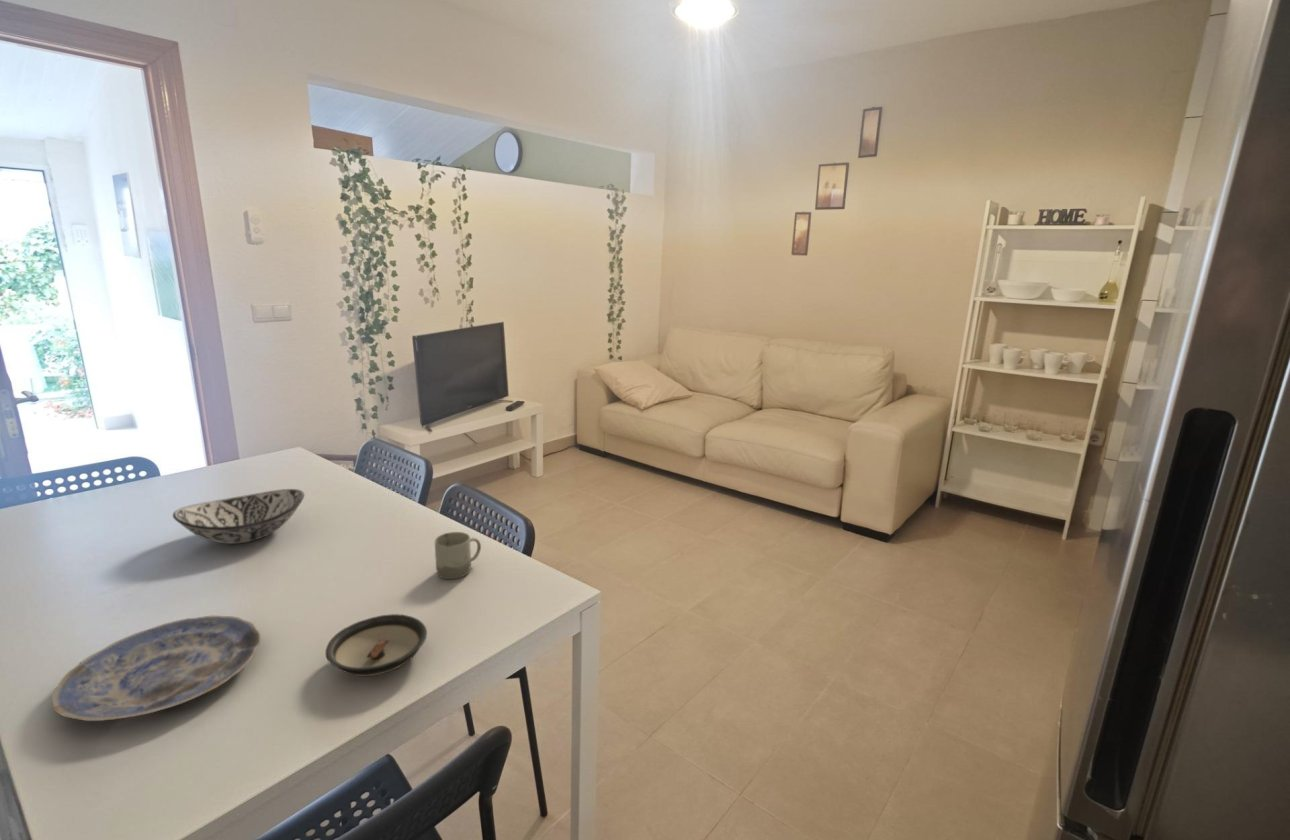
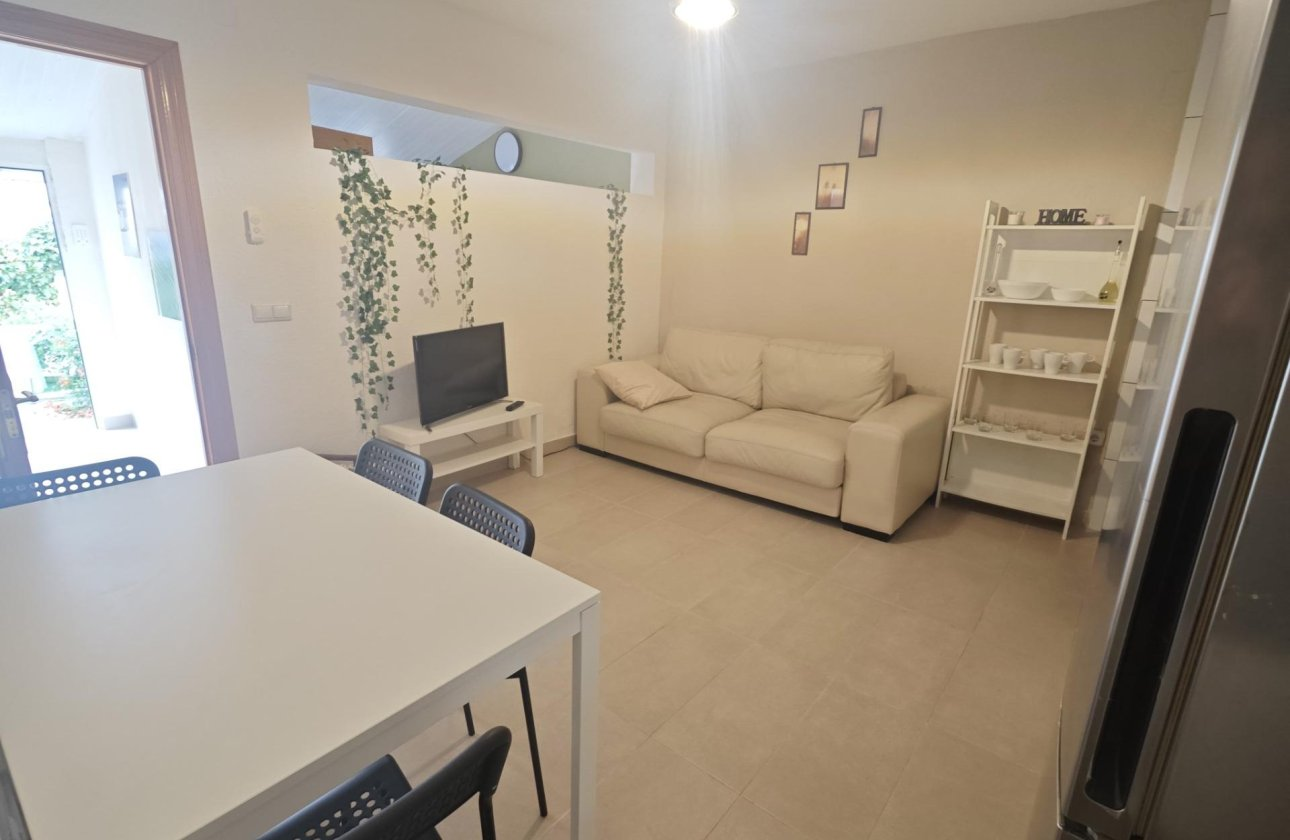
- saucer (378, 649)
- plate (165, 667)
- decorative bowl (244, 519)
- cup (459, 553)
